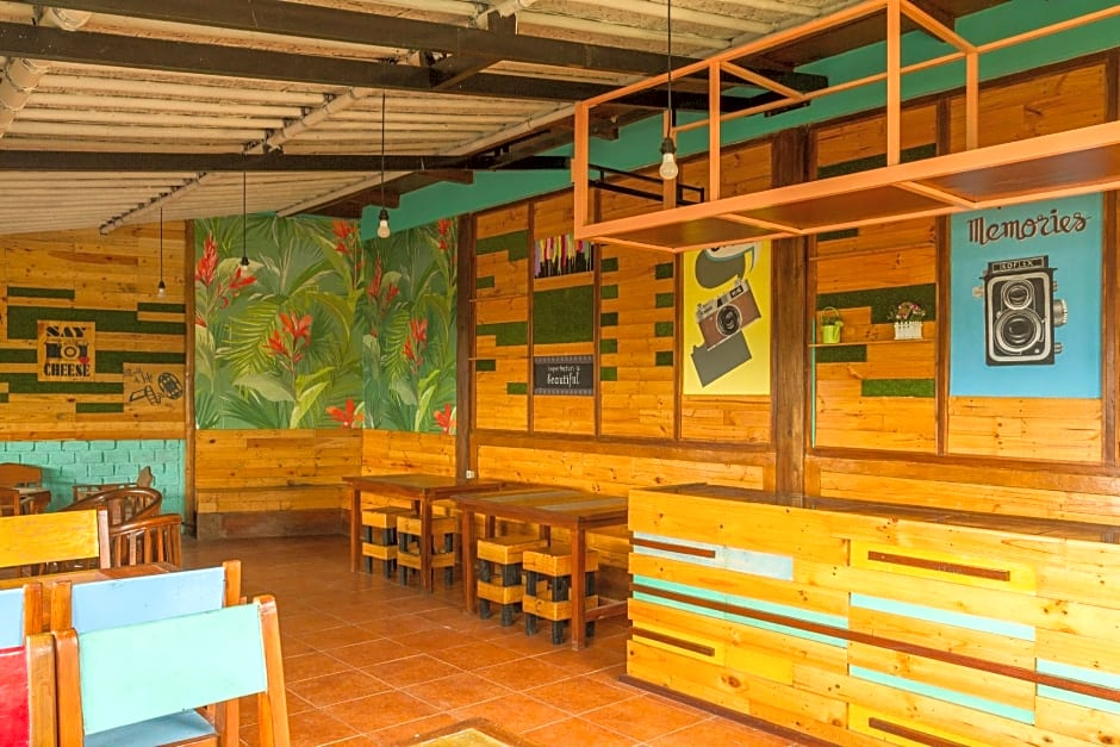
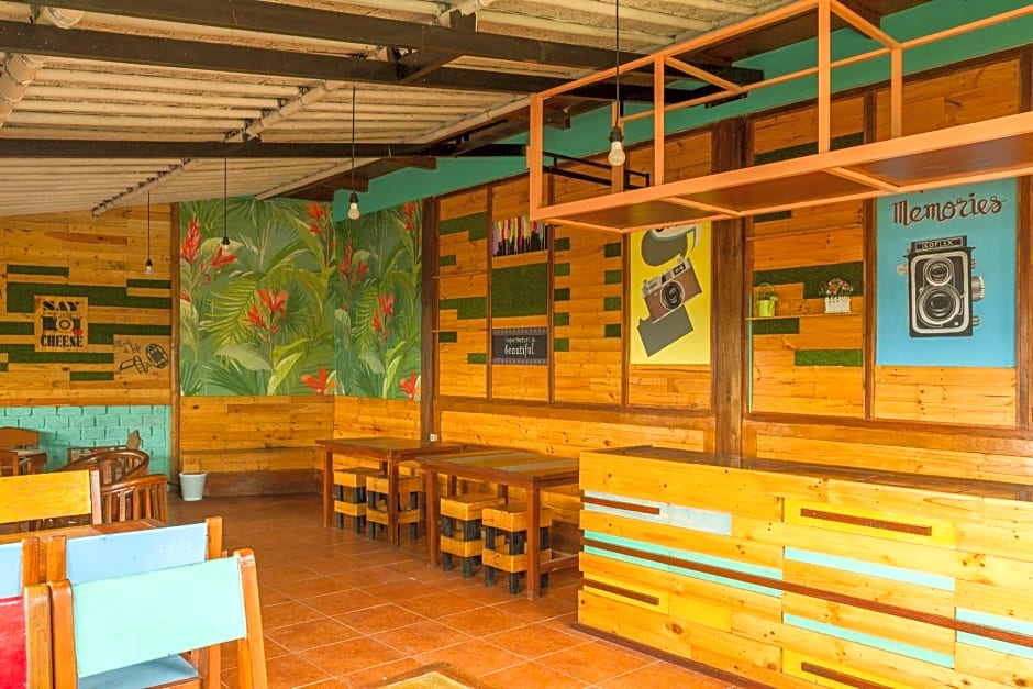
+ wastebasket (192, 486)
